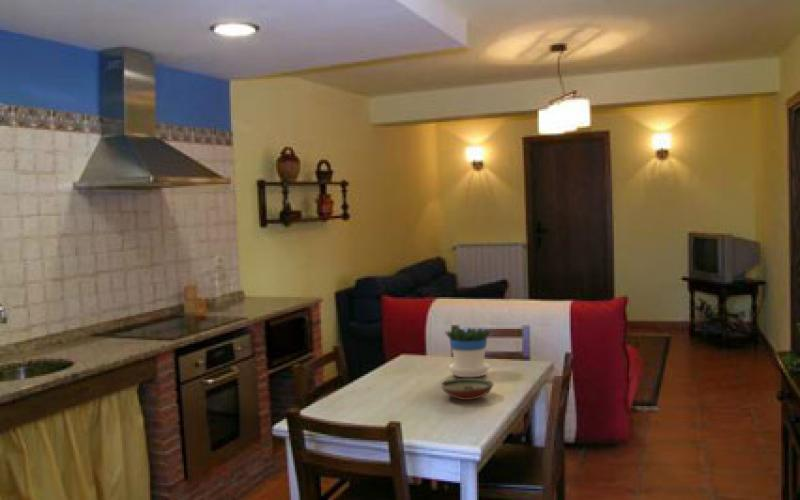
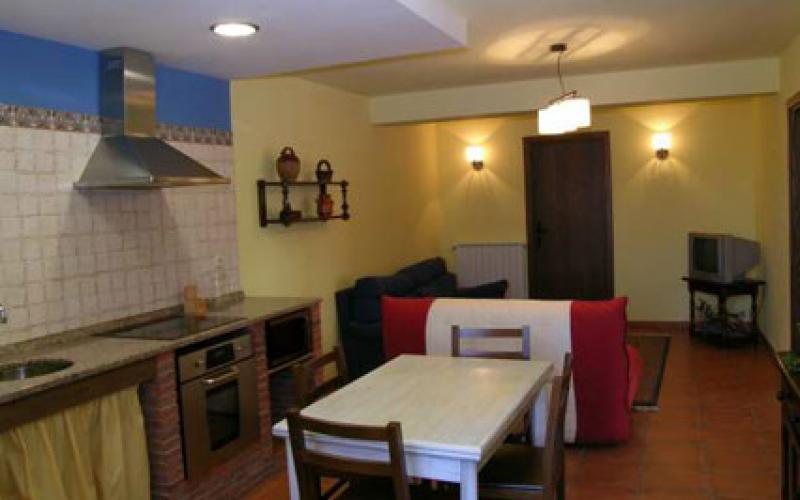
- decorative bowl (467, 390)
- flowerpot (468, 352)
